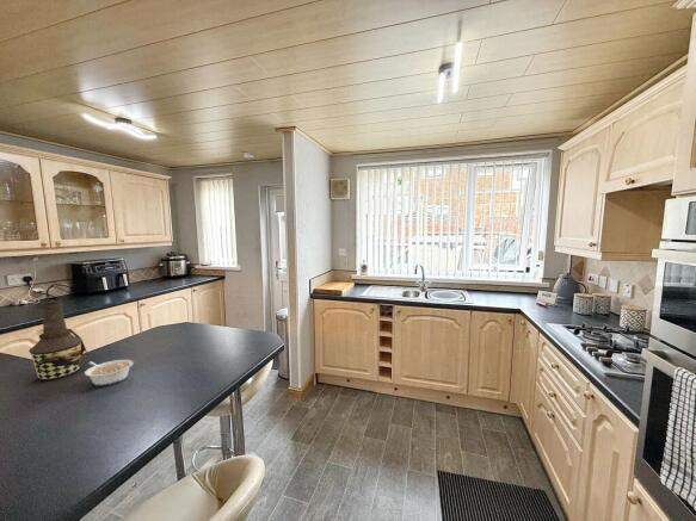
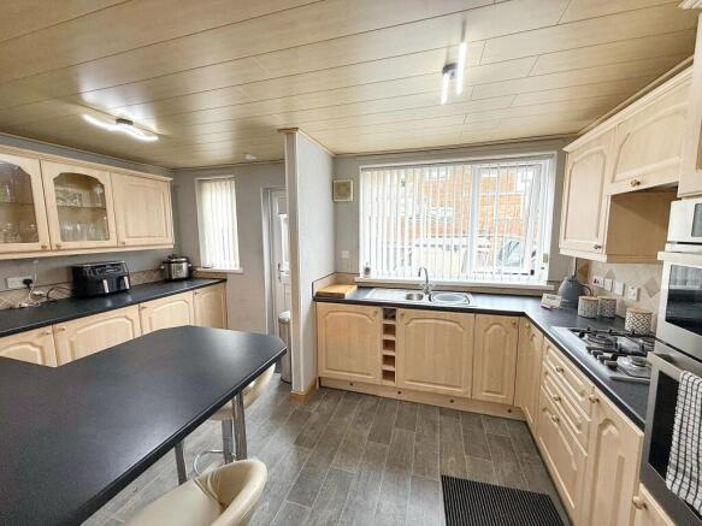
- legume (107, 372)
- bottle (58, 336)
